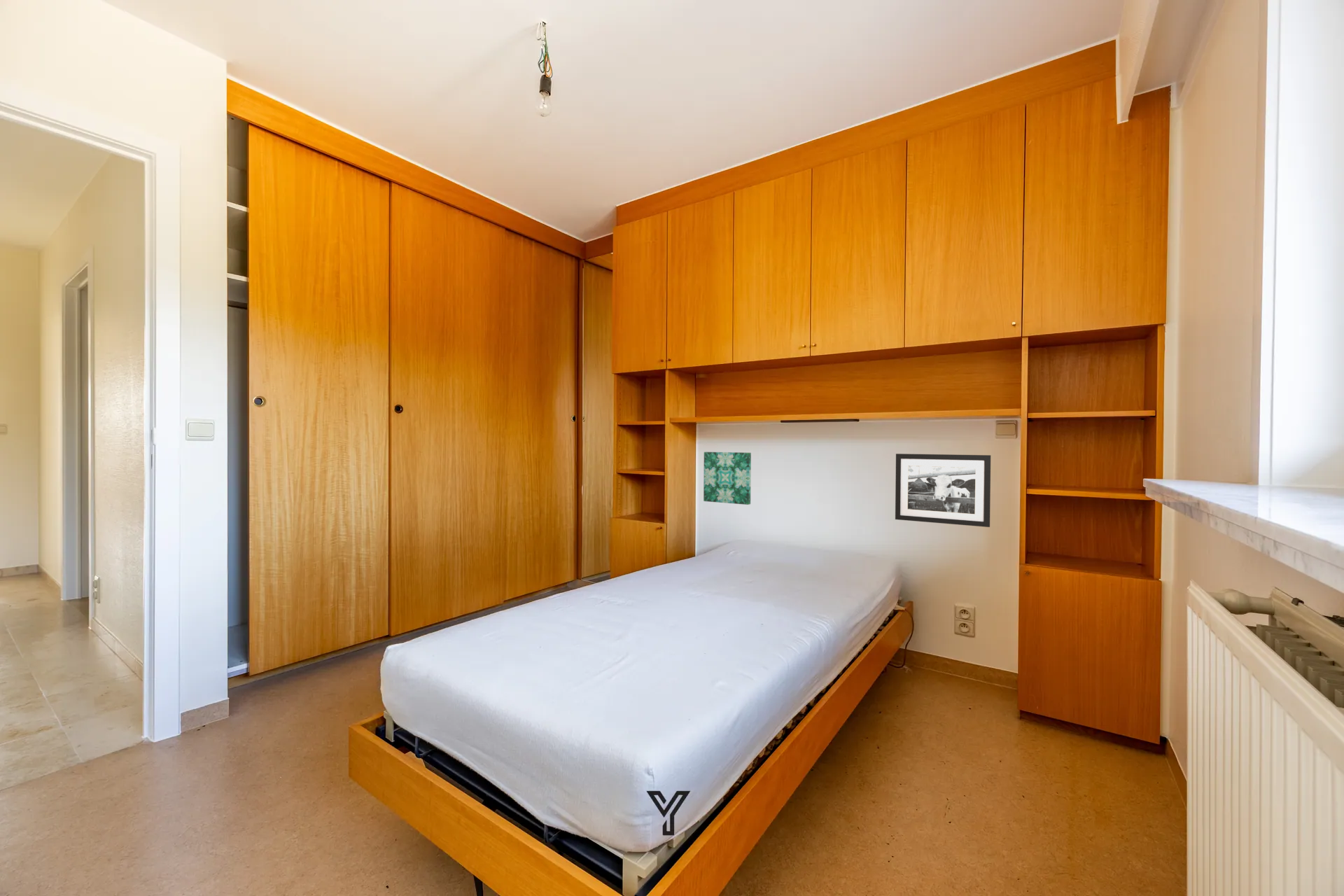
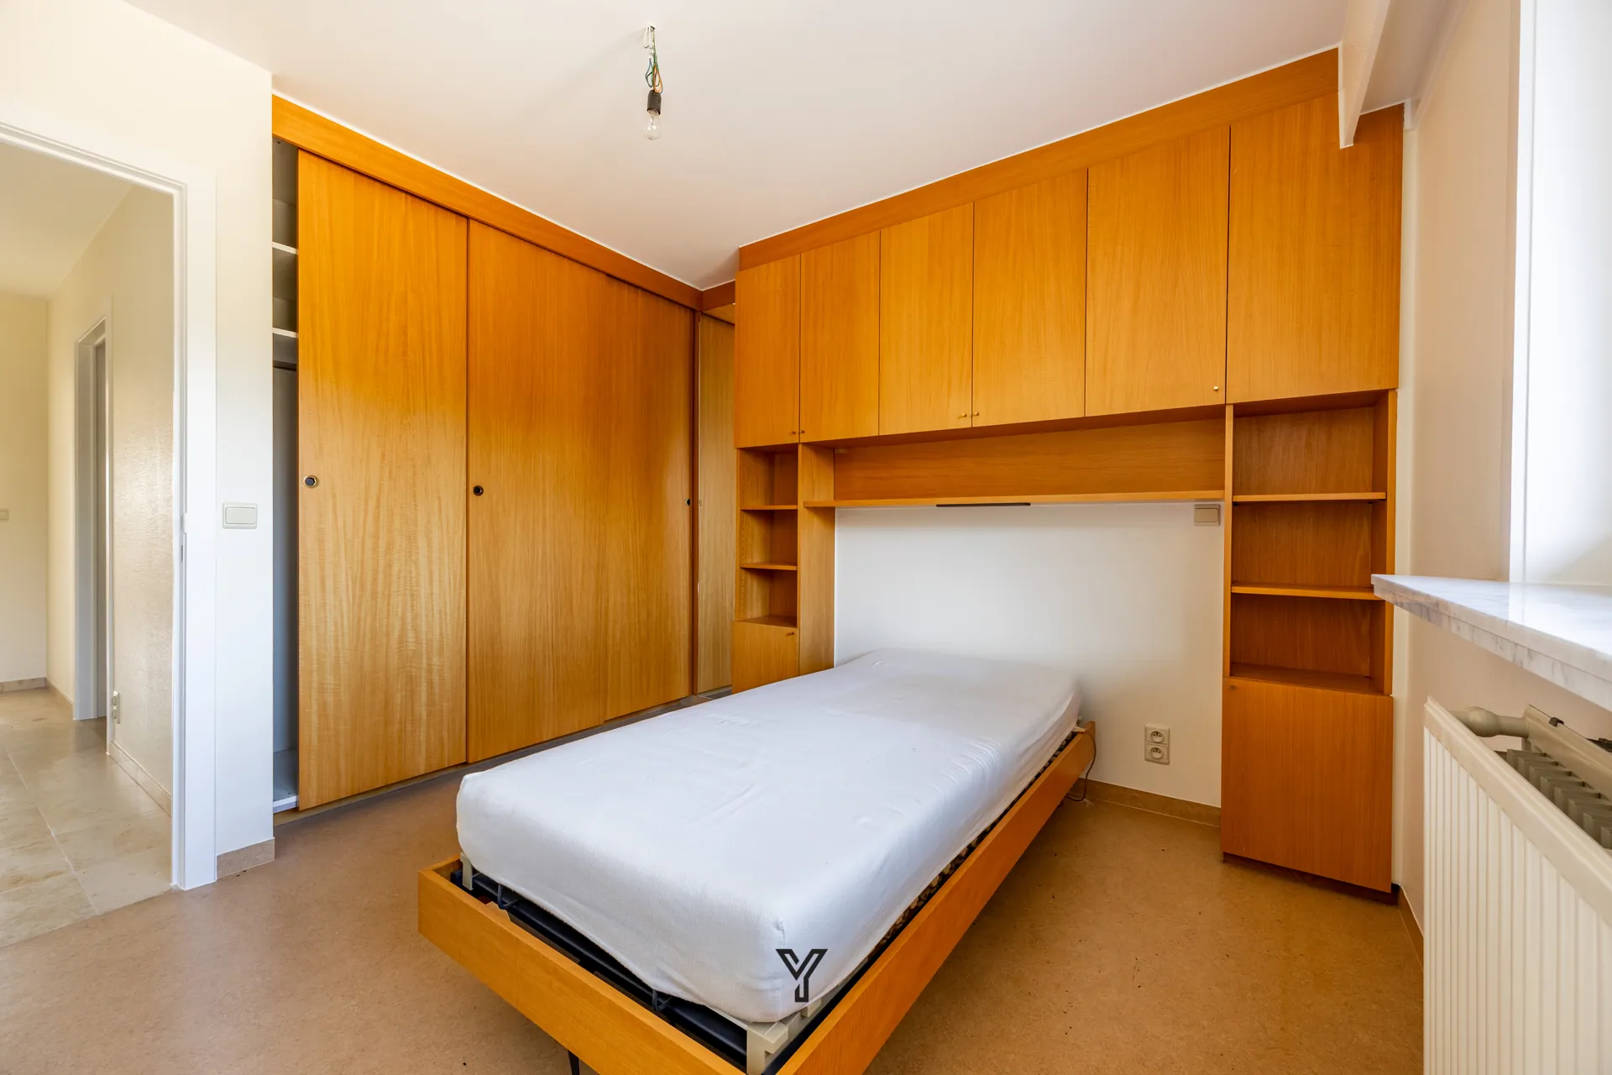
- picture frame (941, 489)
- wall art (727, 477)
